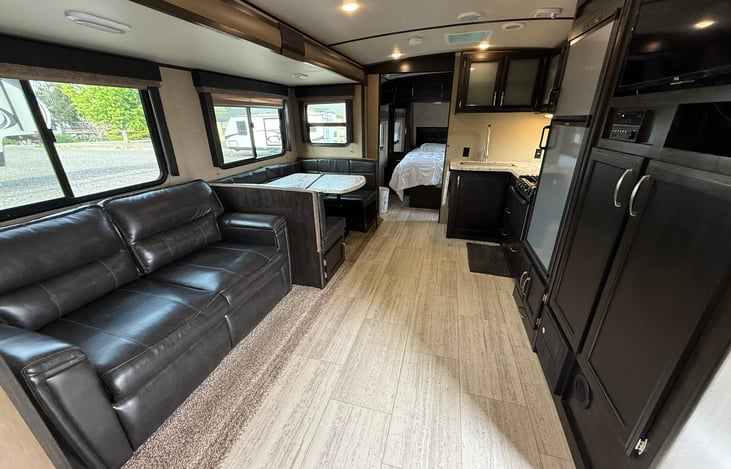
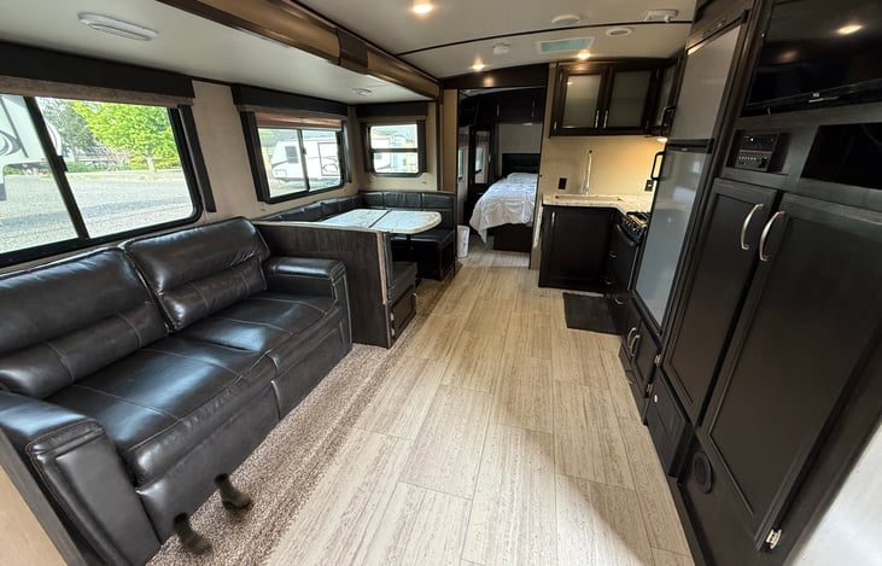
+ boots (223, 501)
